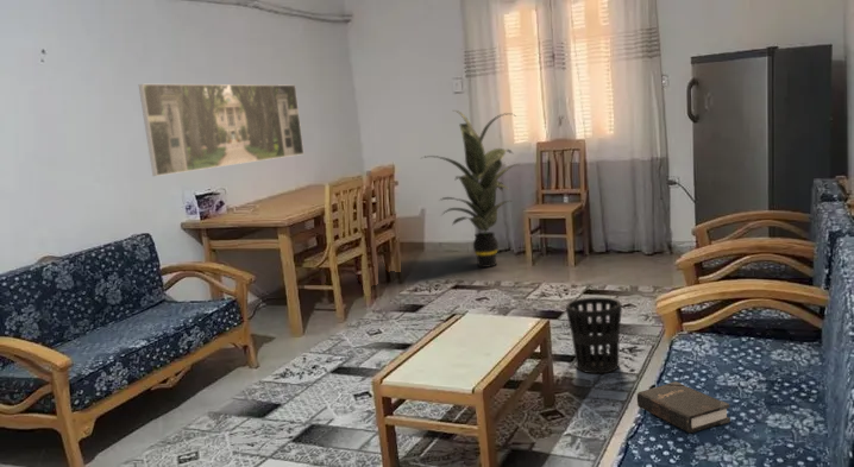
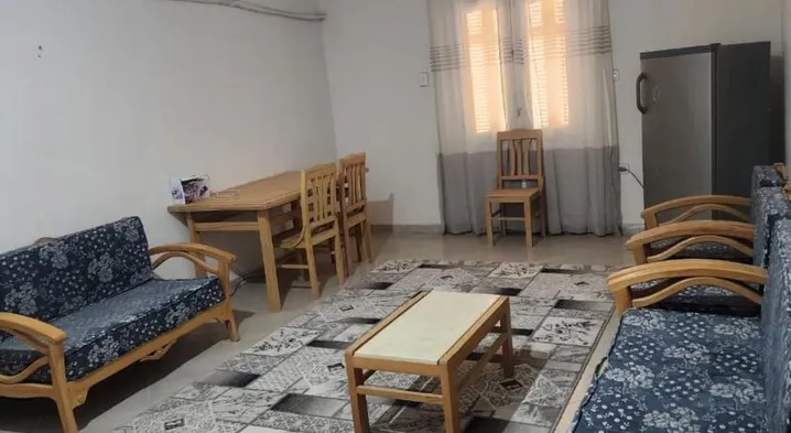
- indoor plant (476, 187)
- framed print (233, 124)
- hardback book (682, 406)
- wastebasket (595, 335)
